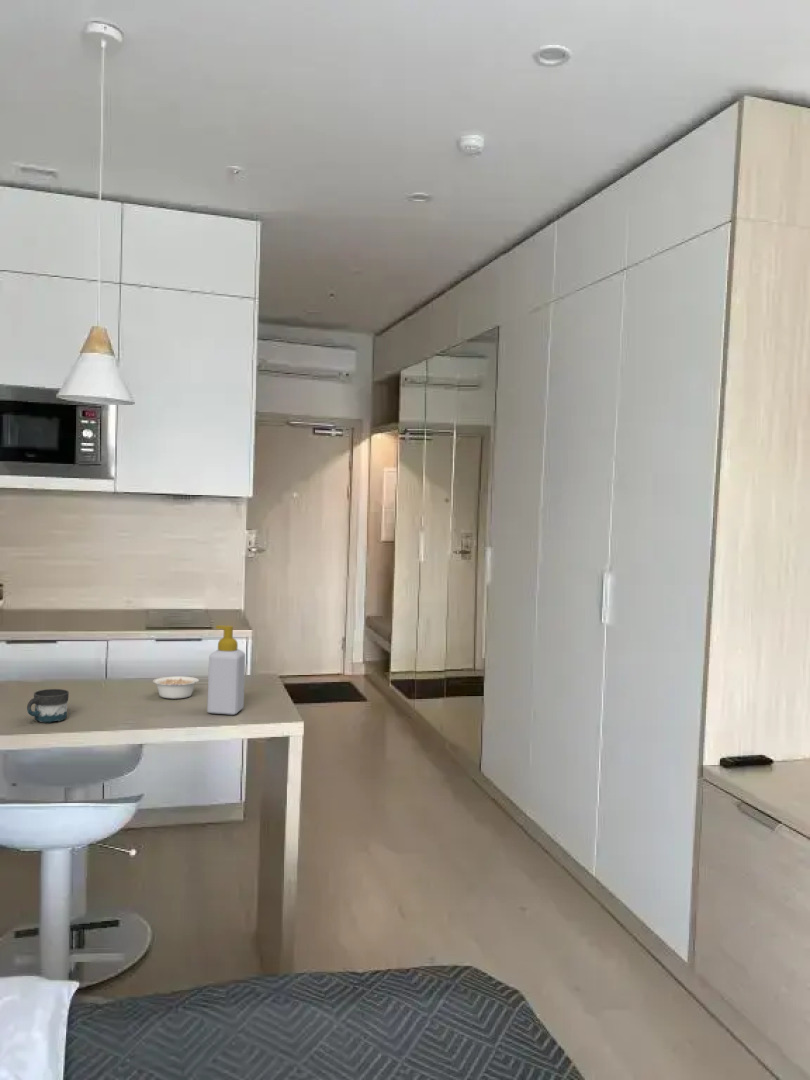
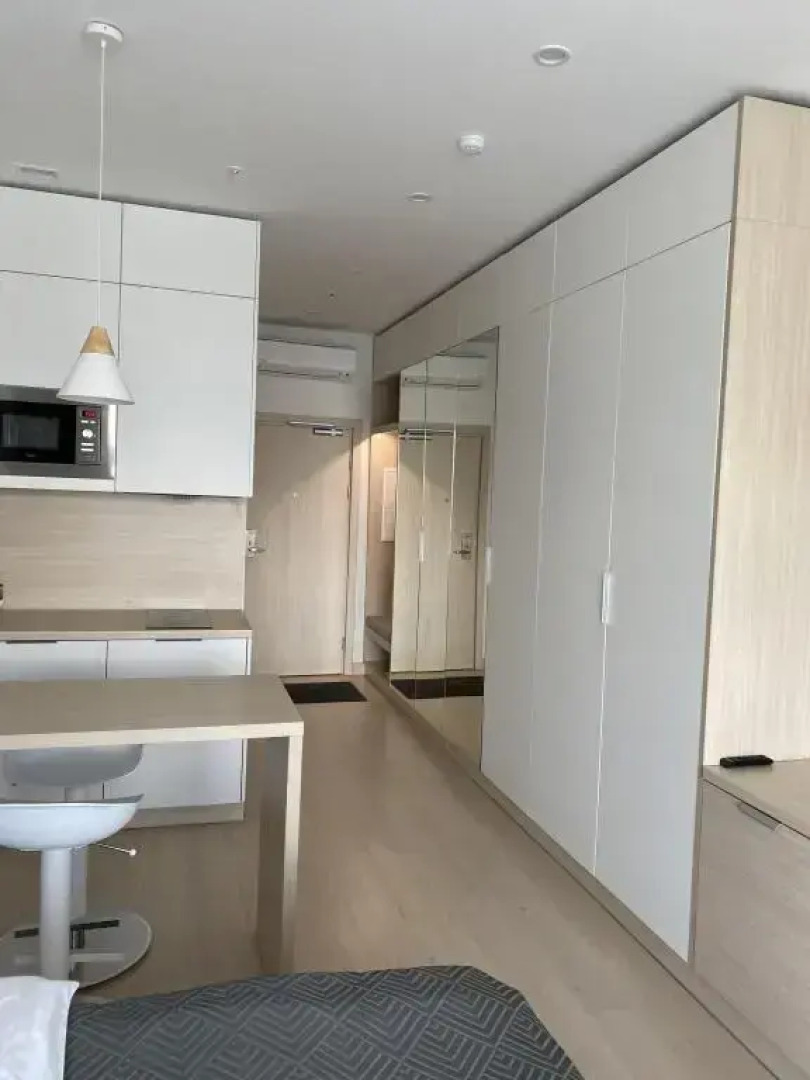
- mug (49, 706)
- legume (177, 686)
- soap bottle (226, 668)
